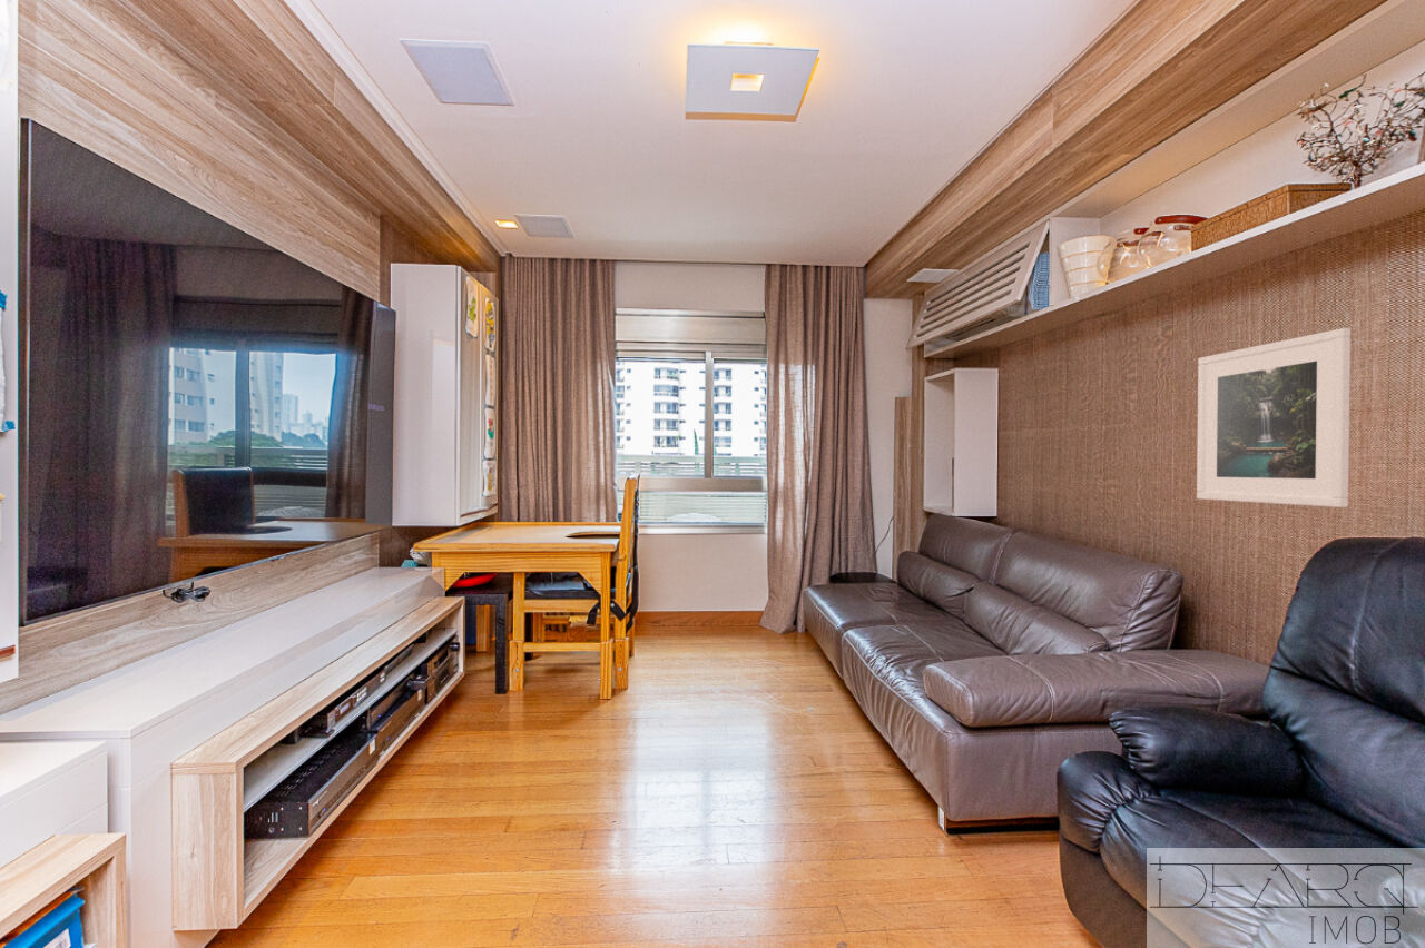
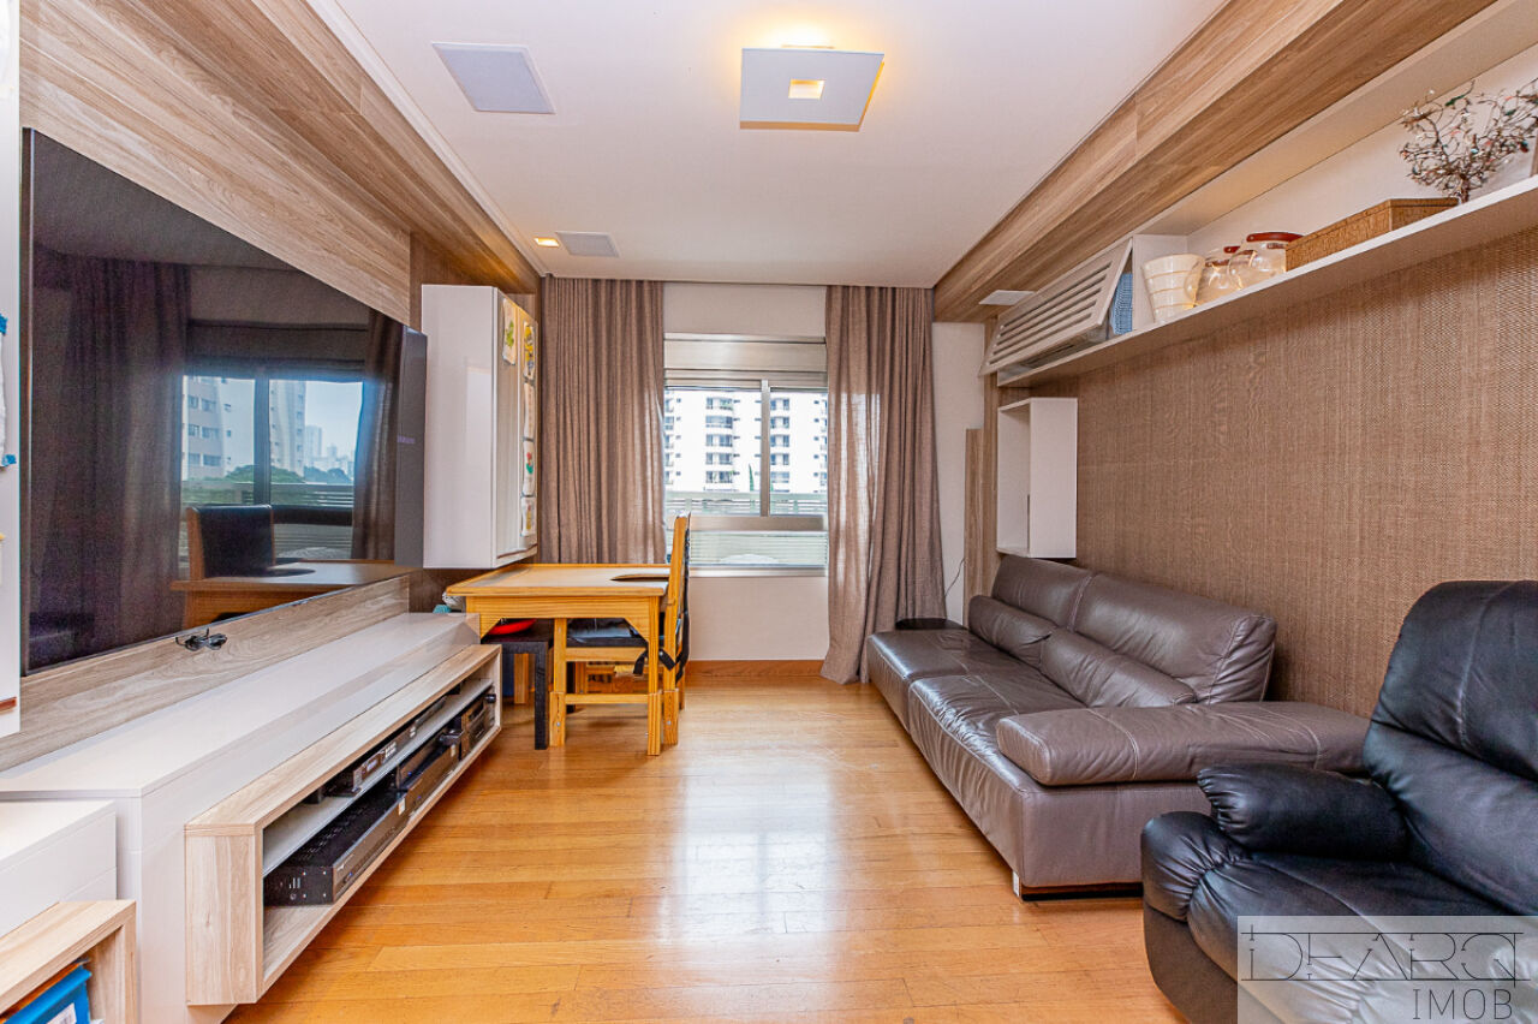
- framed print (1264, 423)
